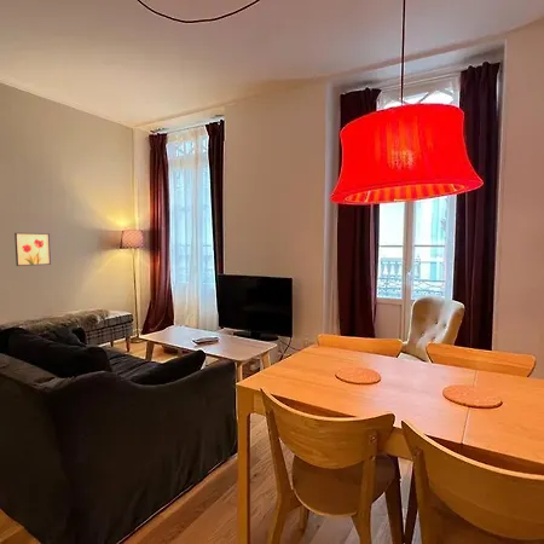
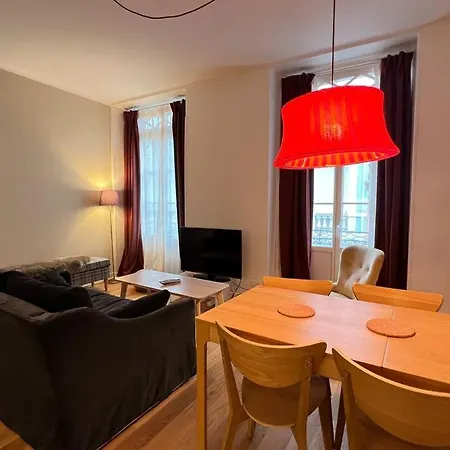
- wall art (33, 249)
